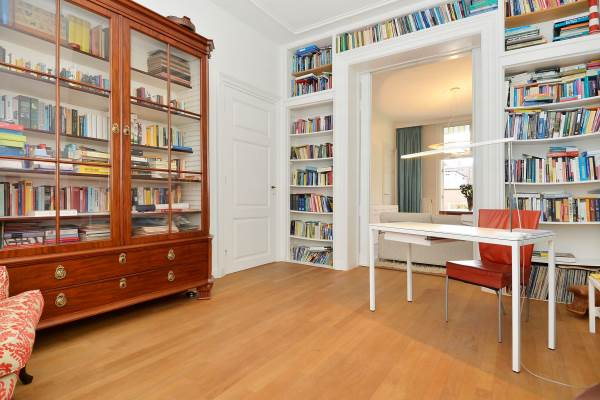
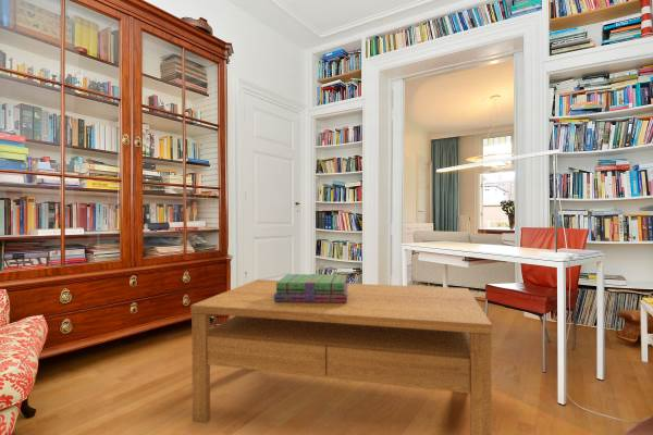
+ stack of books (313, 287)
+ coffee table (343, 348)
